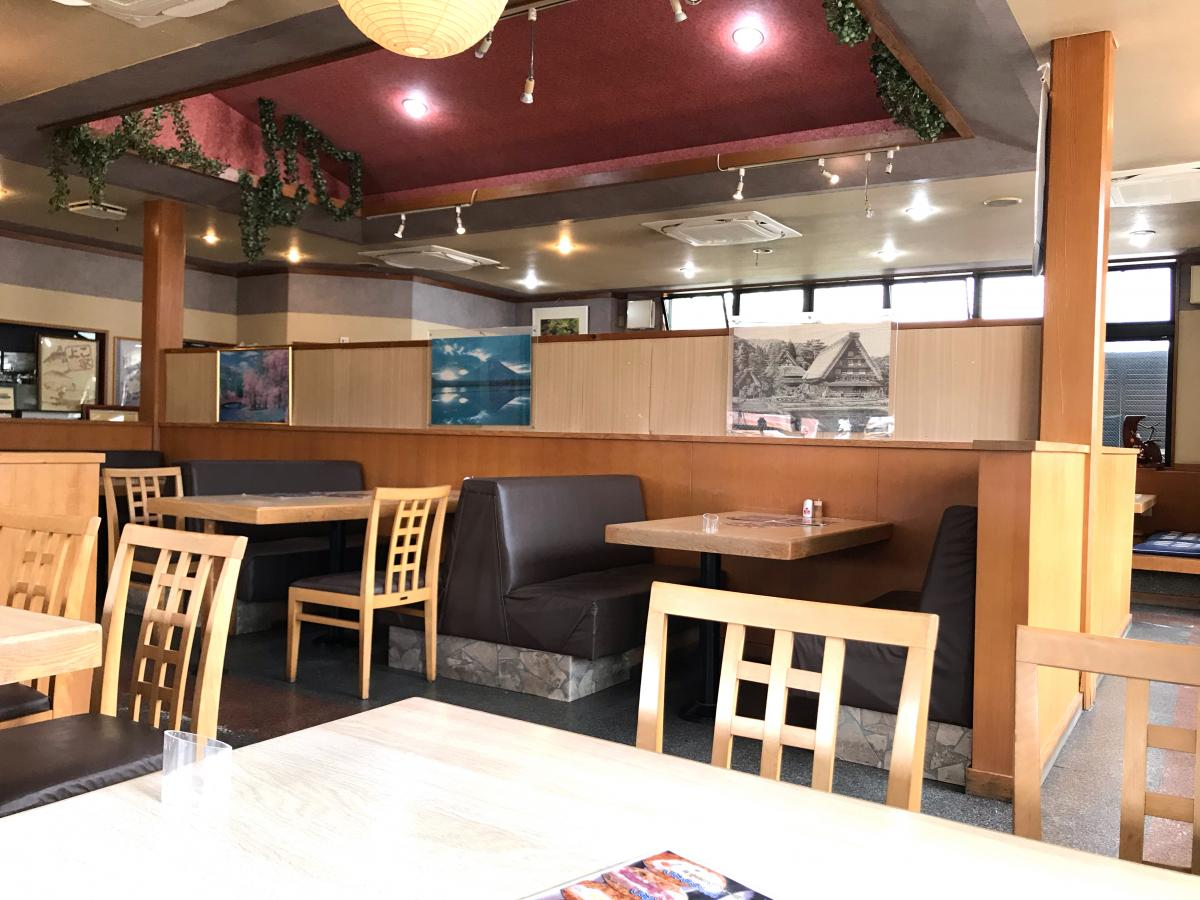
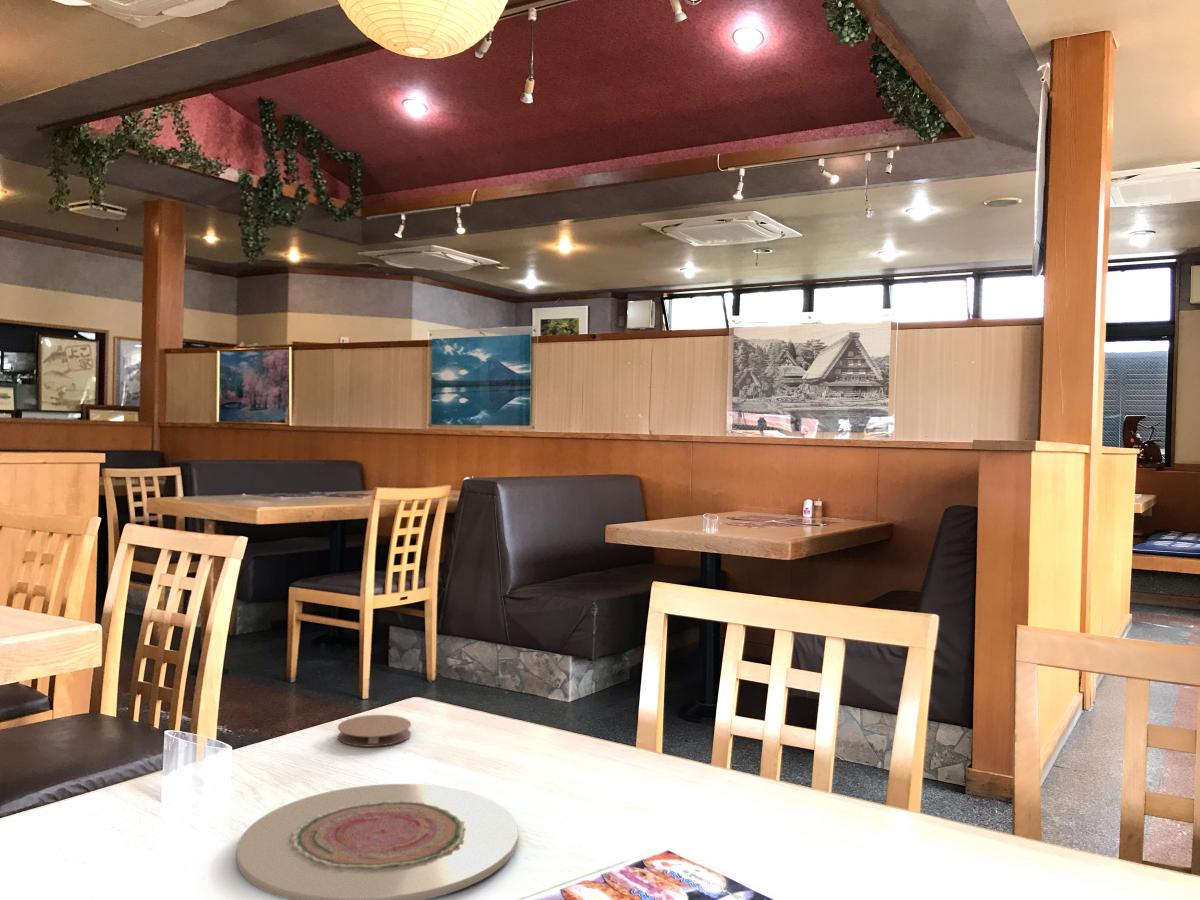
+ plate (381, 835)
+ coaster (374, 730)
